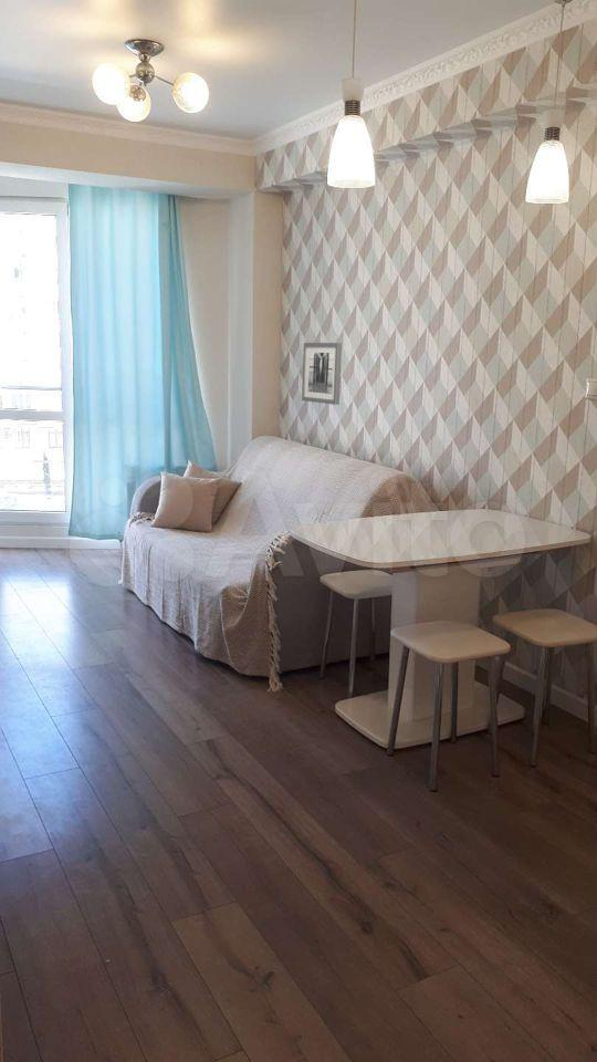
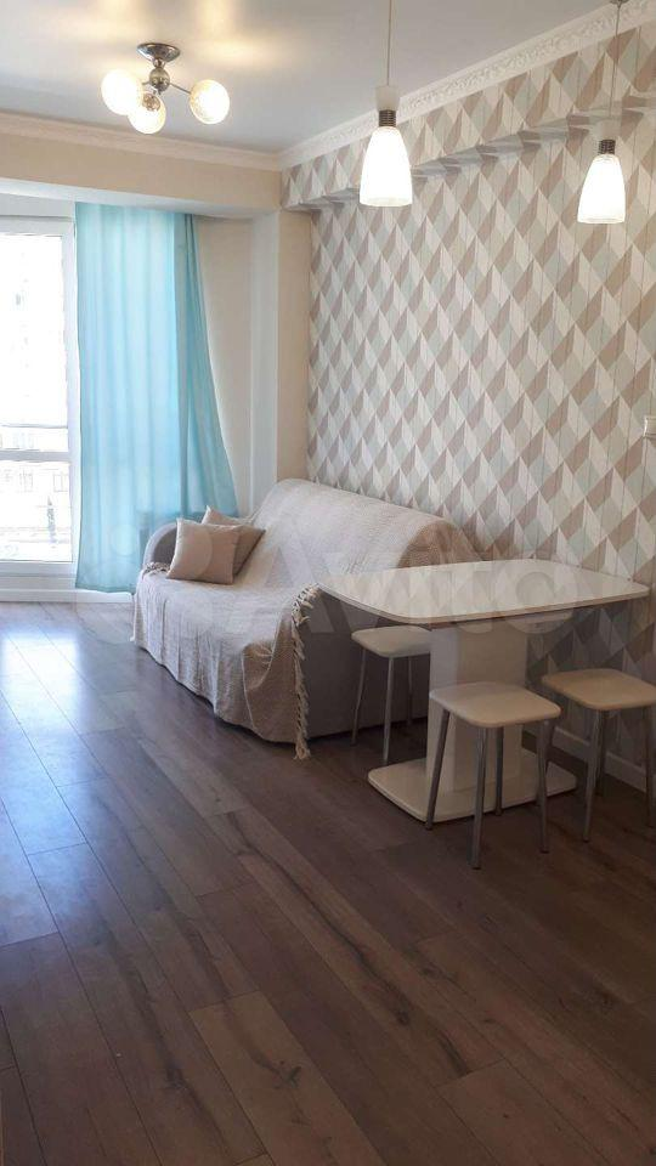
- wall art (321, 373)
